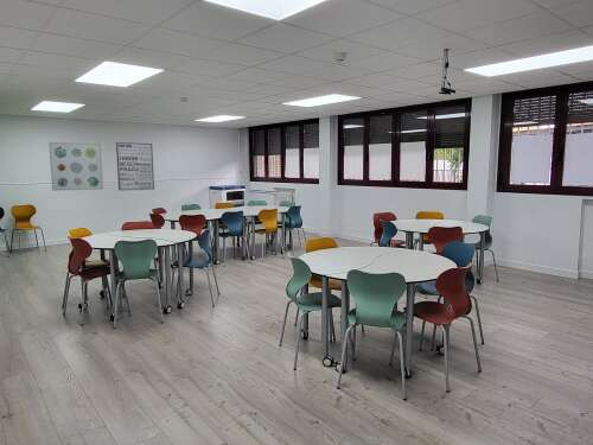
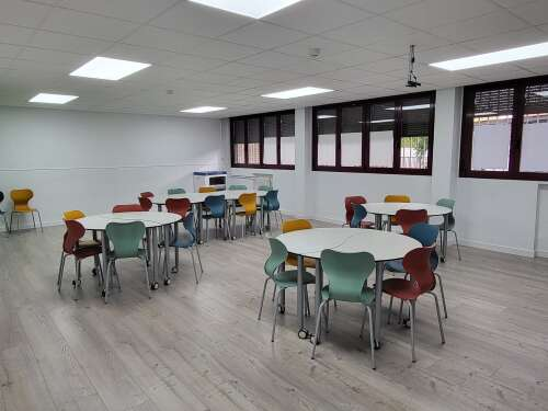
- wall art (77, 166)
- wall art (135, 166)
